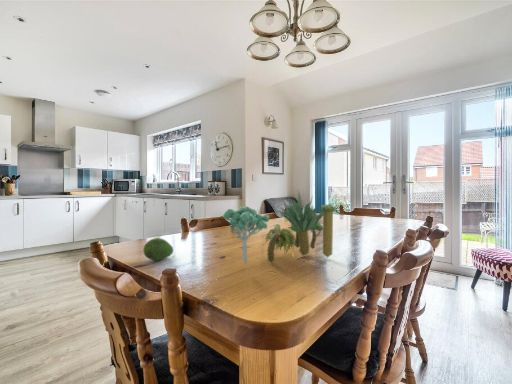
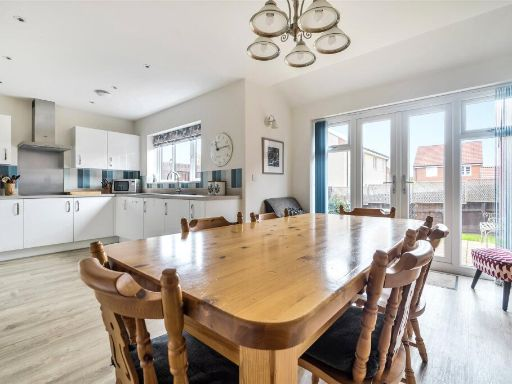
- fruit (159, 248)
- flower bouquet (284, 228)
